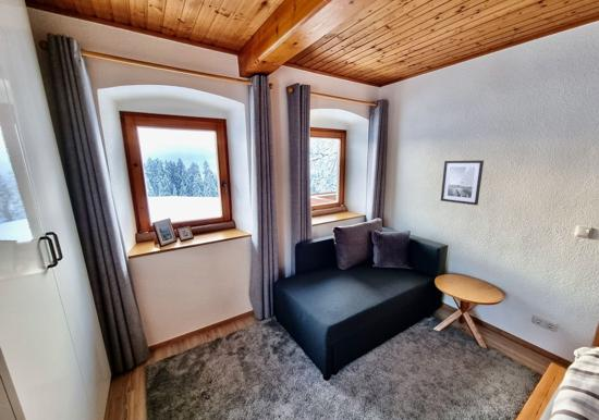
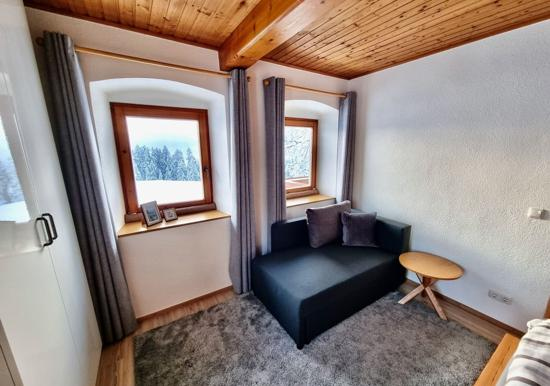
- wall art (460, 182)
